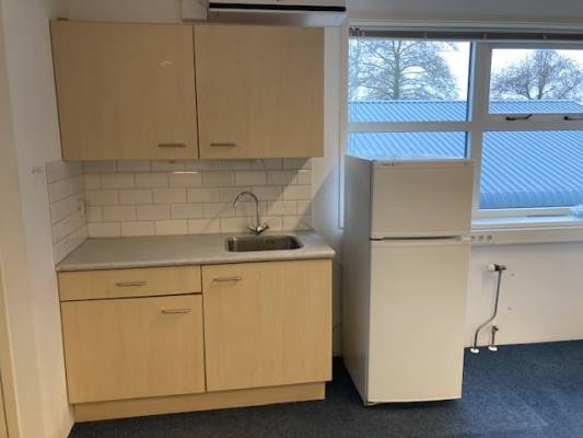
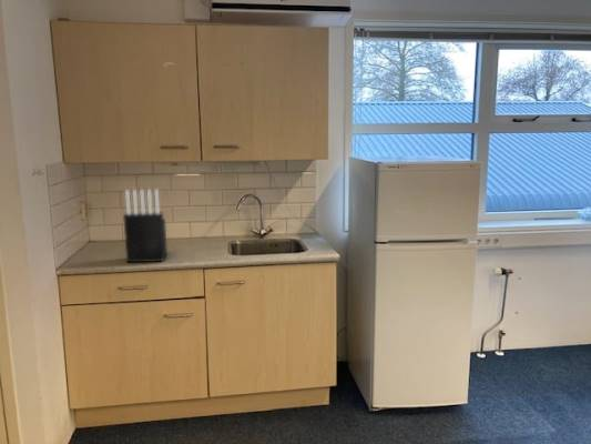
+ knife block (145, 224)
